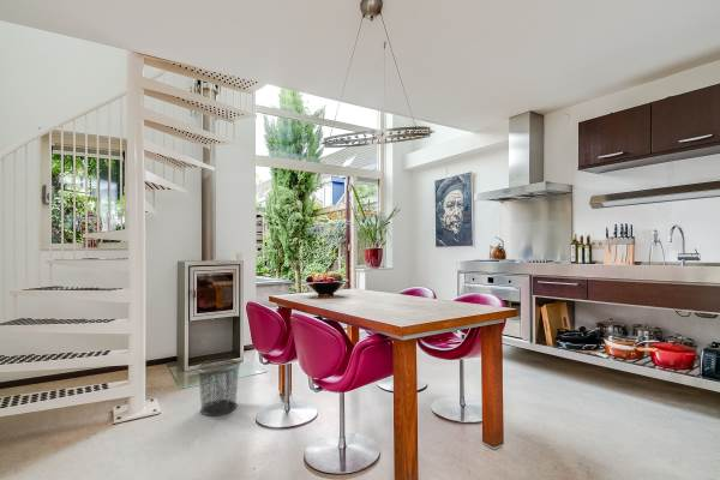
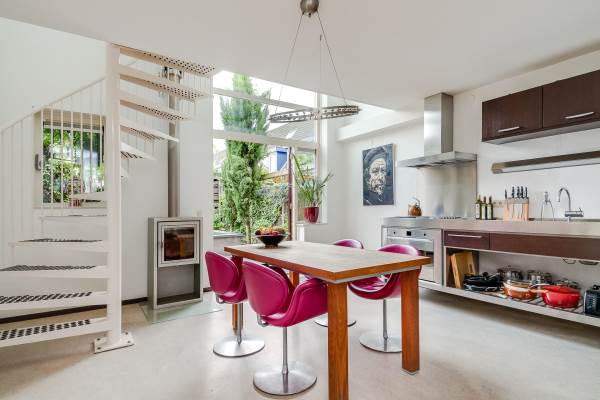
- trash can (218, 386)
